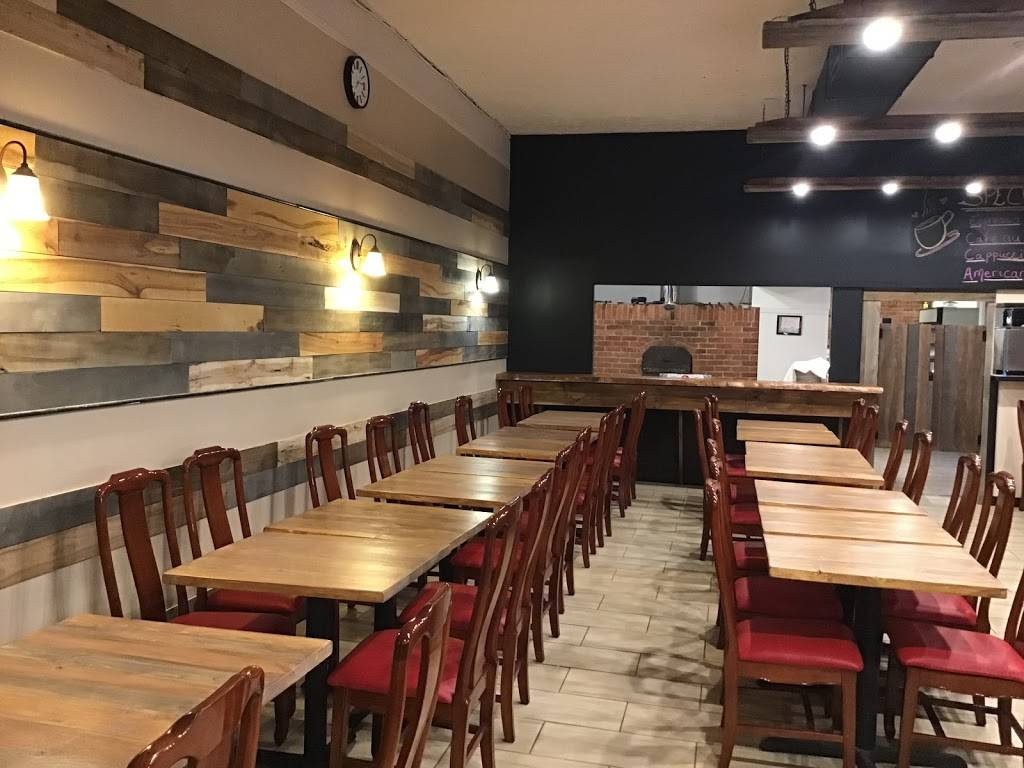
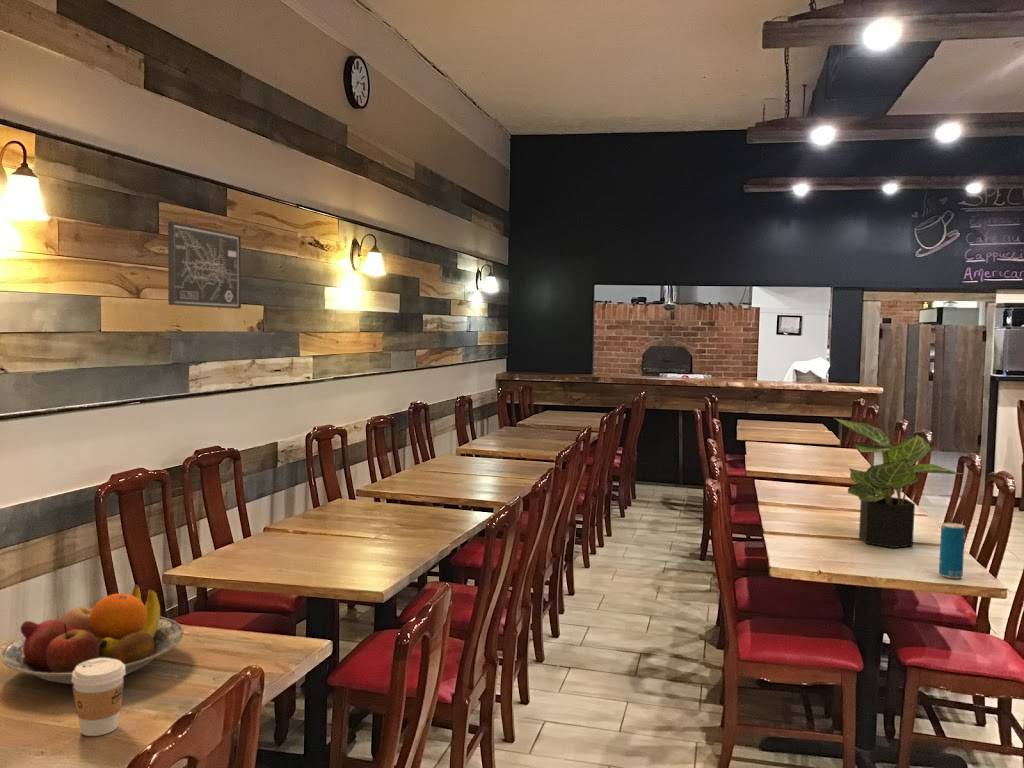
+ coffee cup (99, 696)
+ fruit bowl (96, 634)
+ potted plant (887, 481)
+ wall art (206, 268)
+ beverage can (951, 550)
